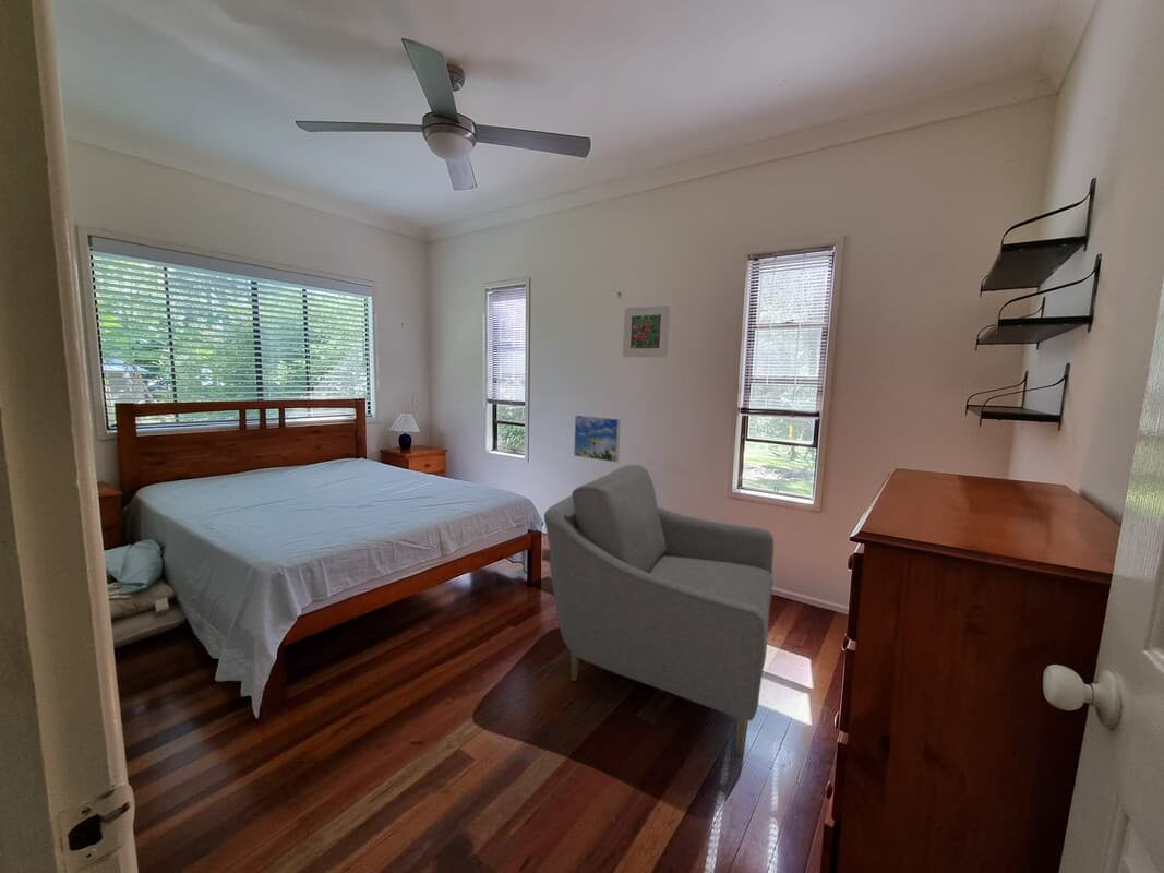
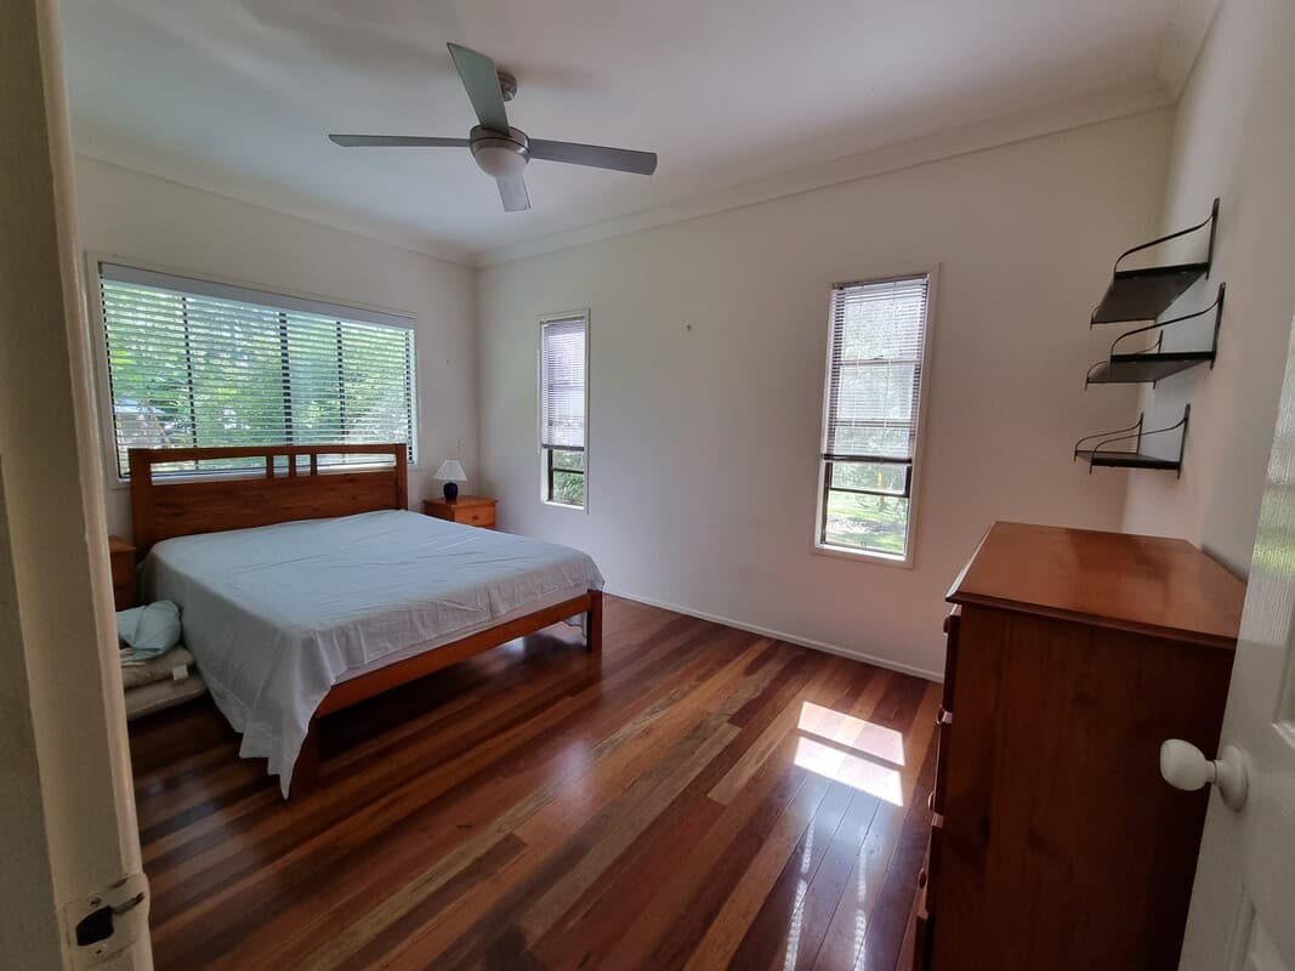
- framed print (645, 332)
- chair (662, 572)
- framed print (596, 438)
